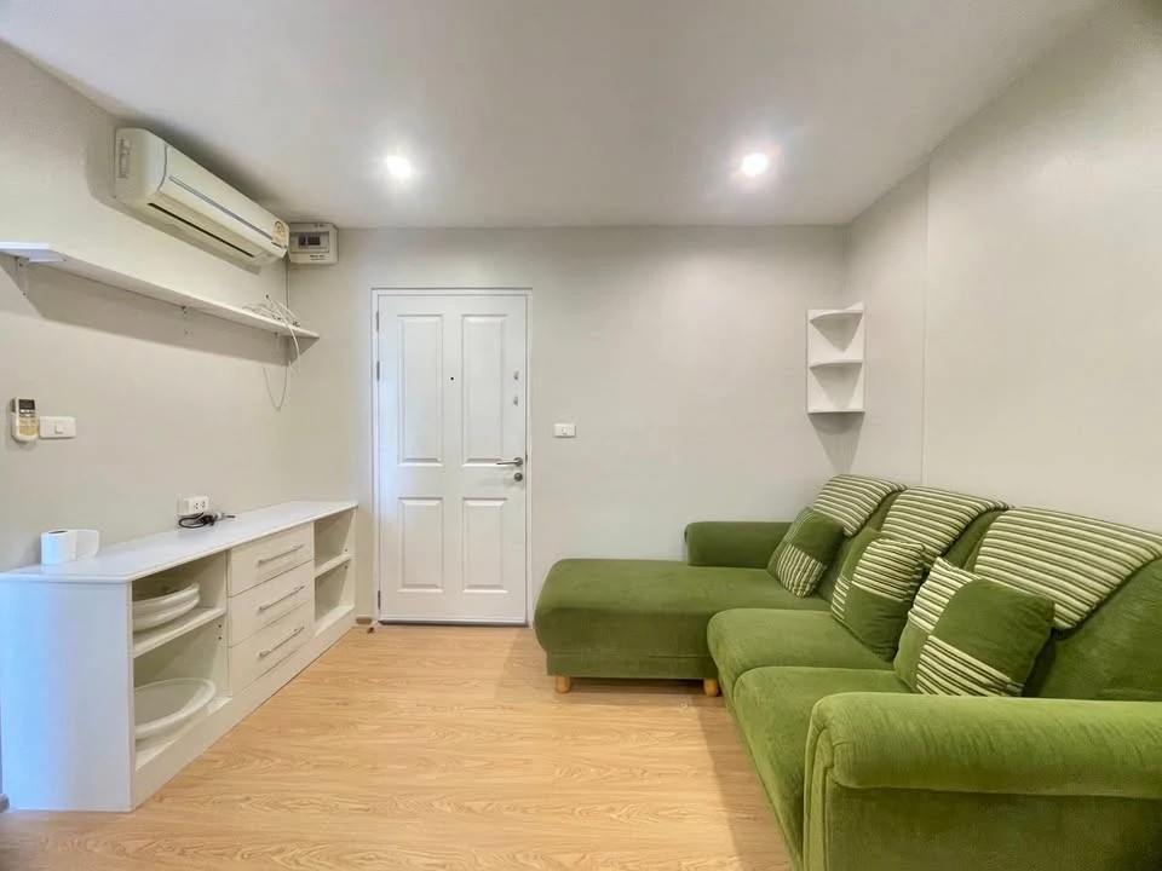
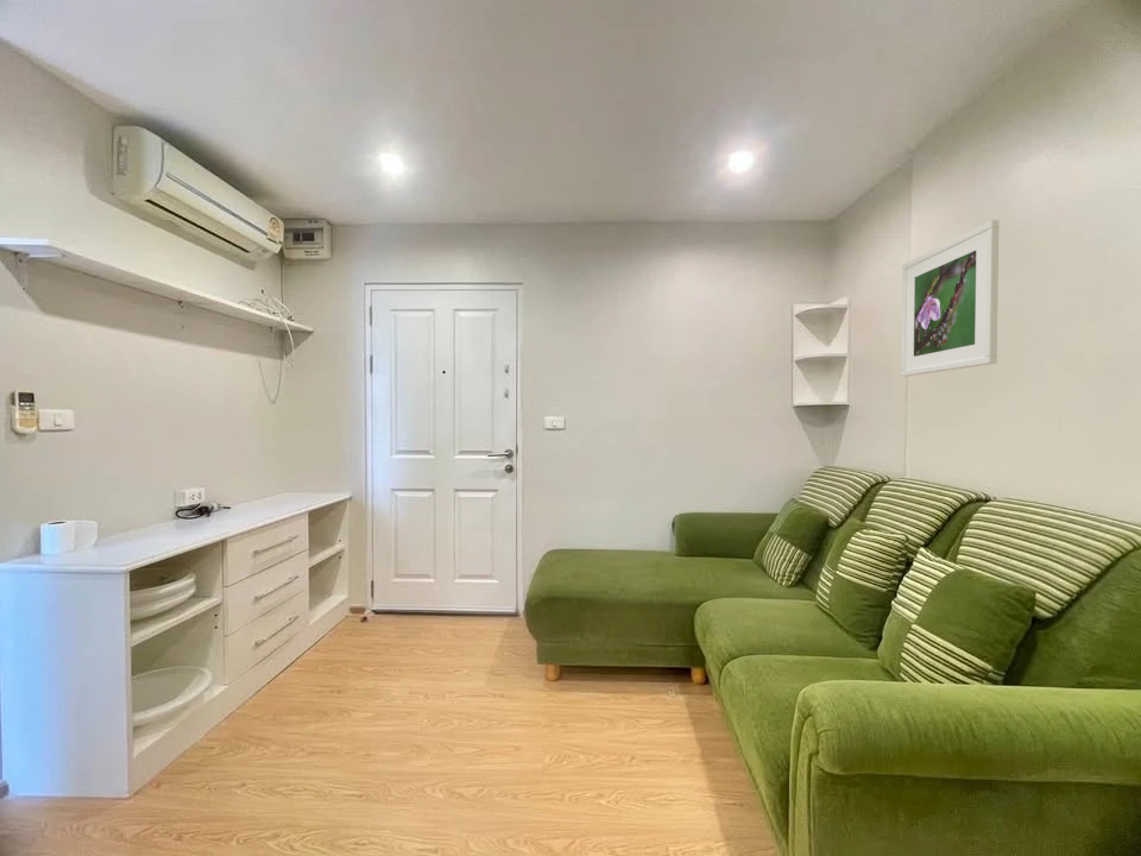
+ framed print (944, 308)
